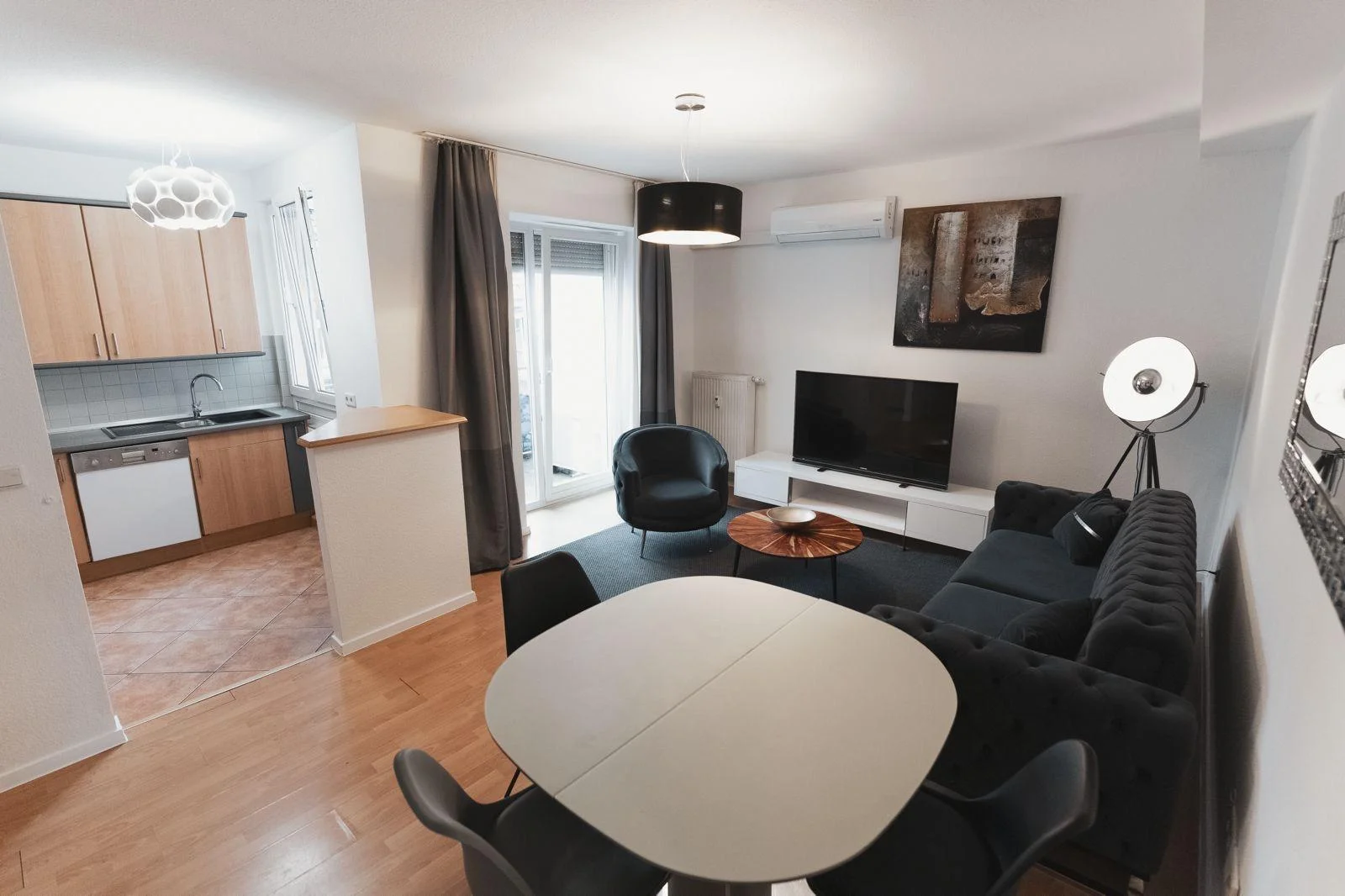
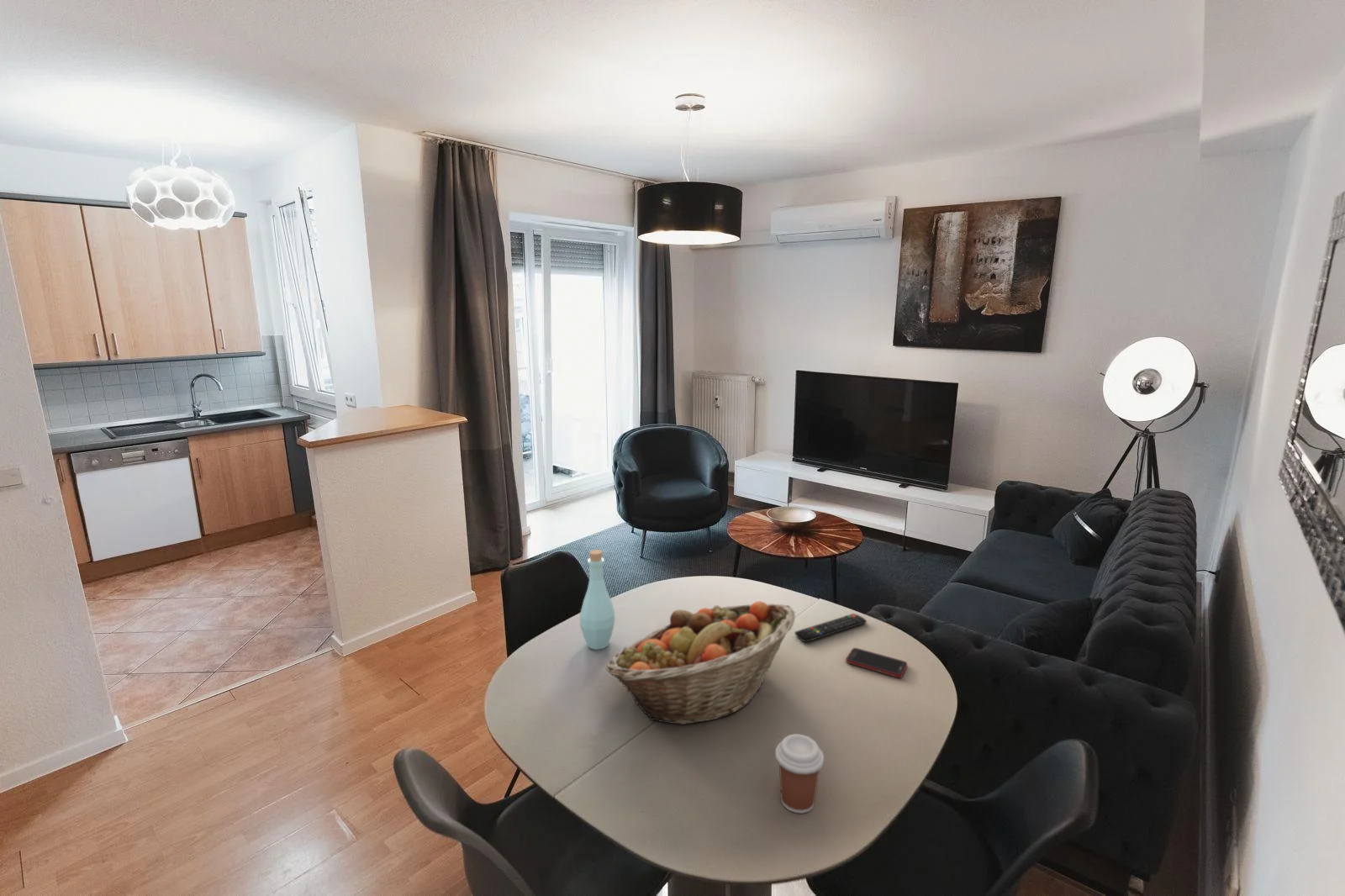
+ remote control (831, 628)
+ fruit basket (704, 651)
+ coffee cup (799, 772)
+ bottle (597, 598)
+ cell phone (876, 662)
